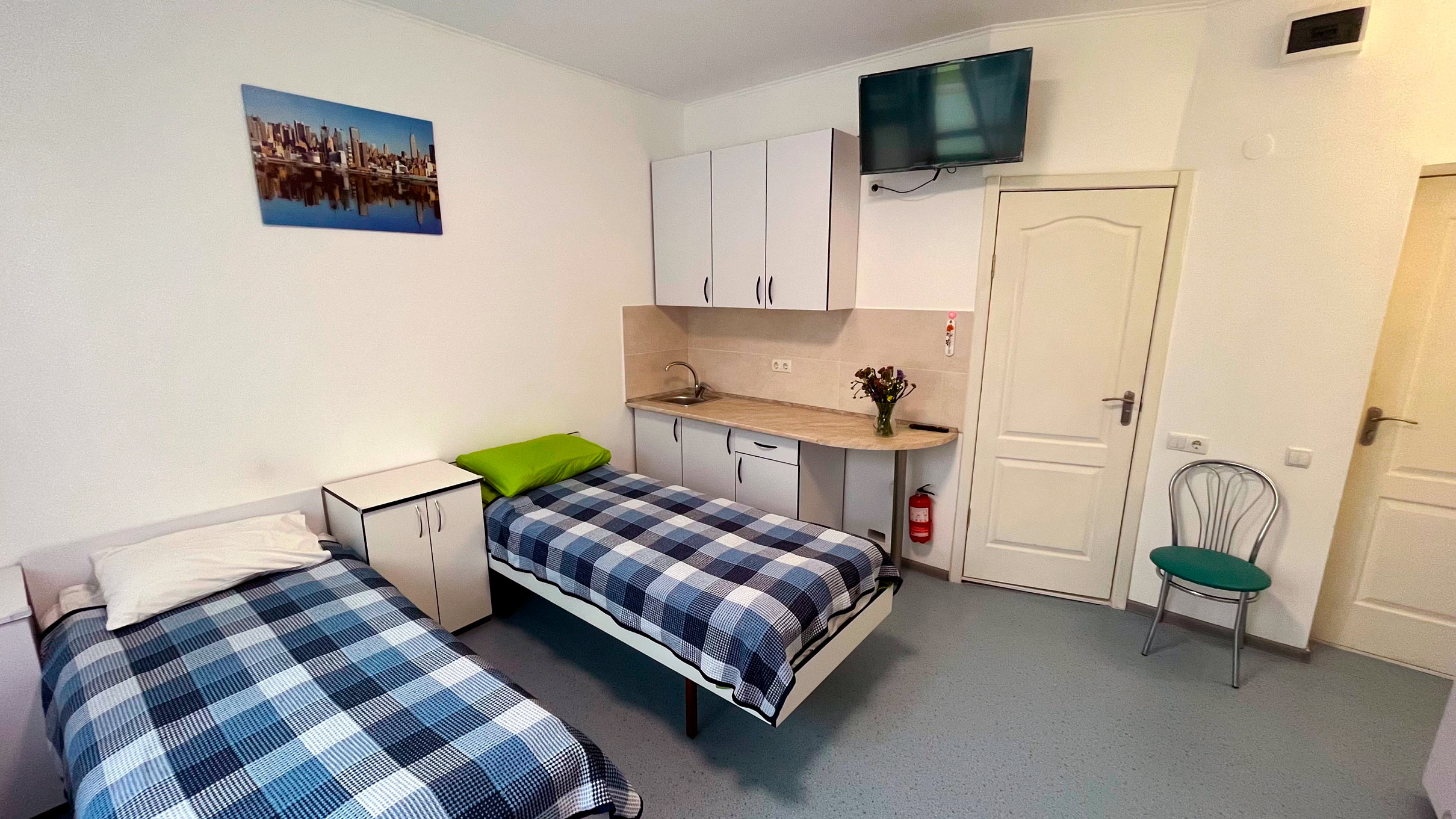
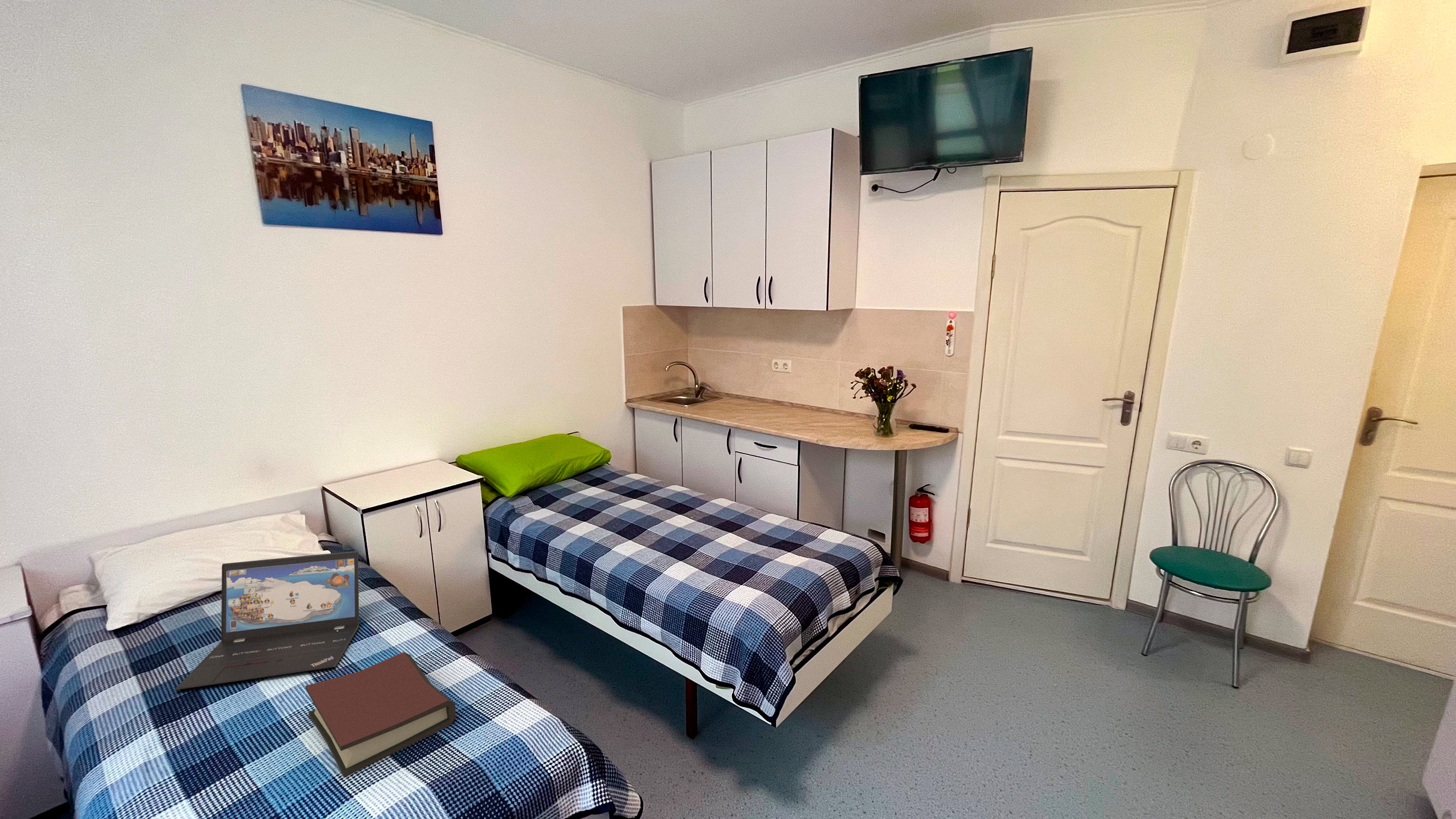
+ laptop (276, 614)
+ hardback book (380, 704)
